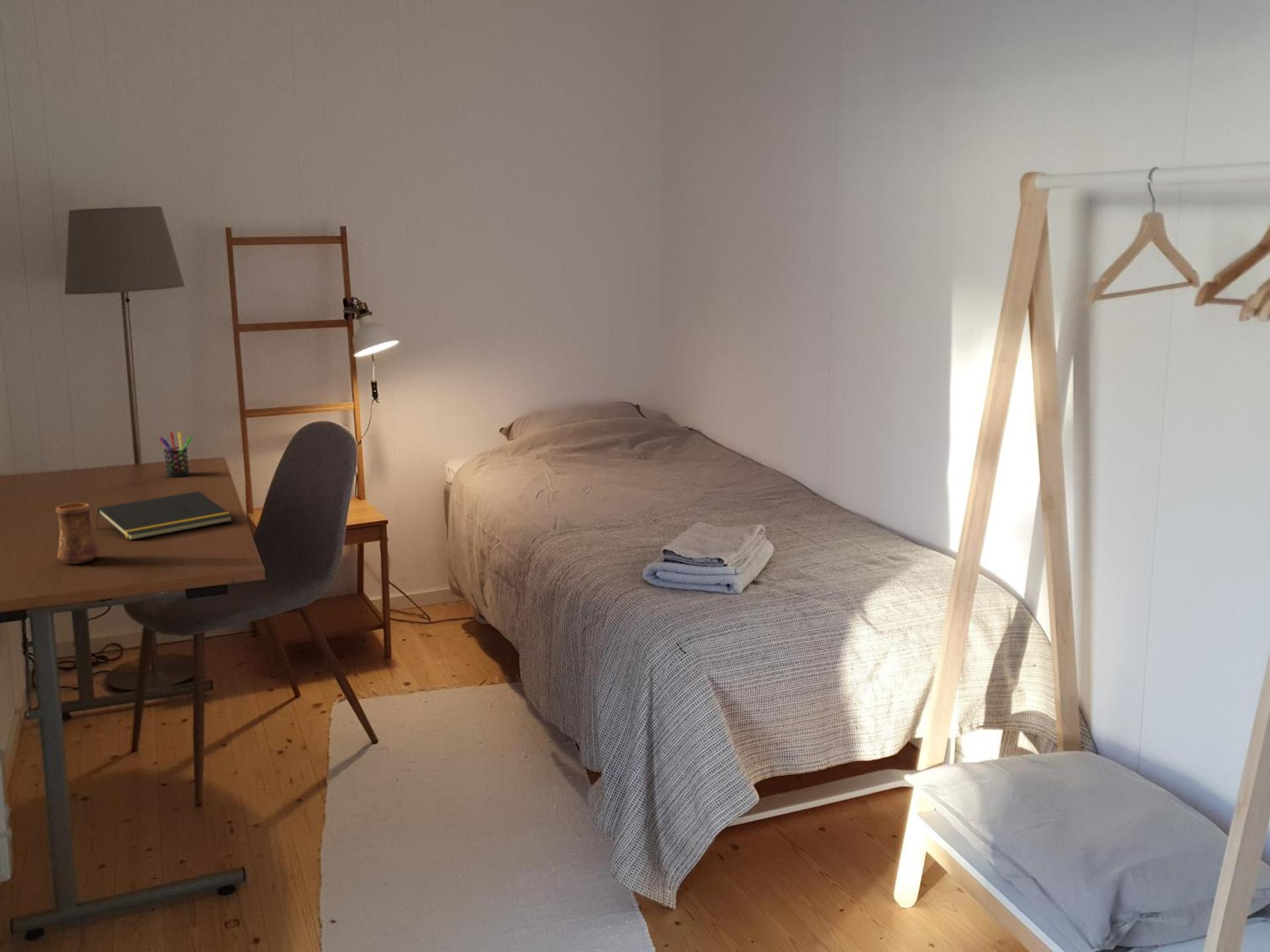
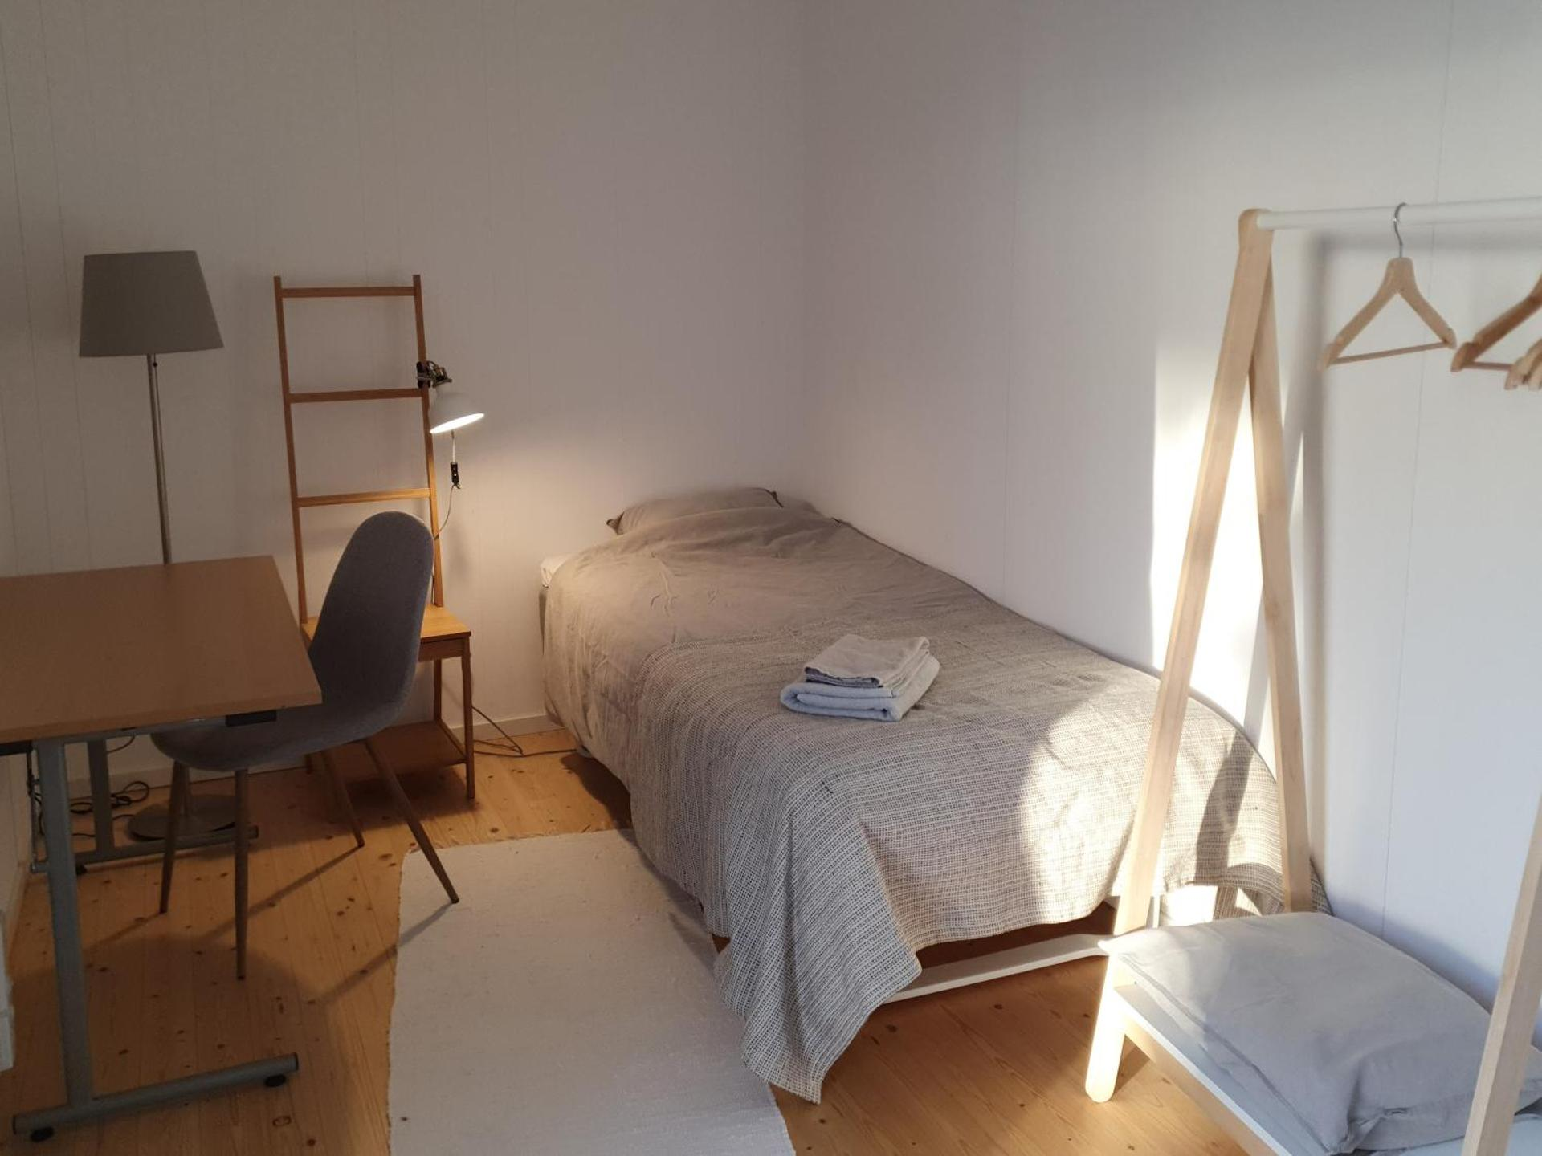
- notepad (165, 514)
- cup (75, 533)
- pen holder (178, 452)
